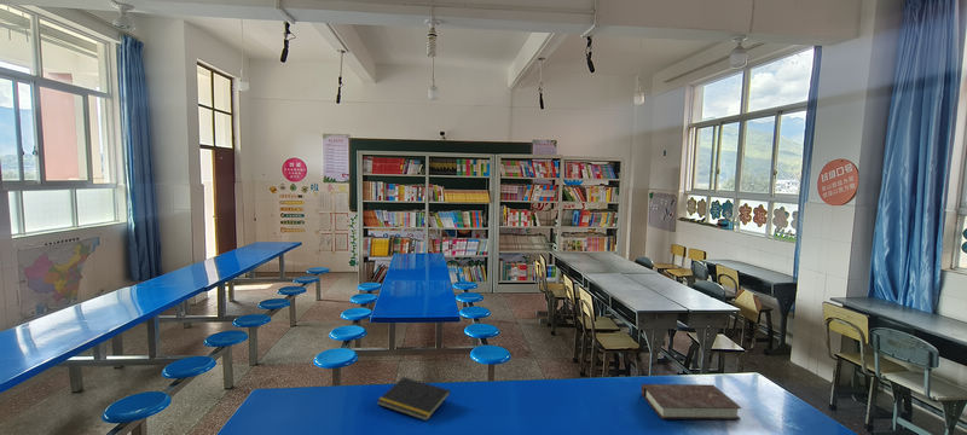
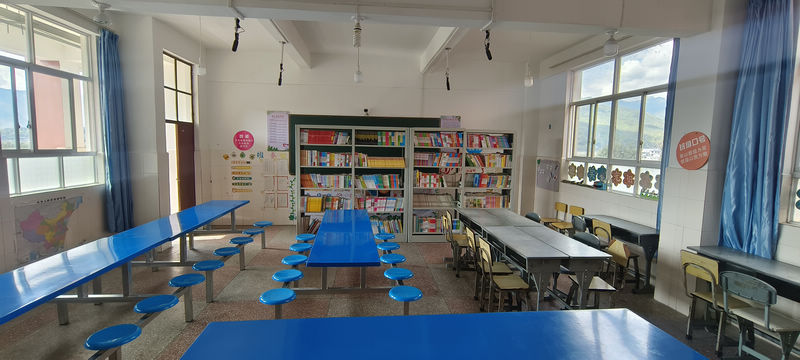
- book (688, 400)
- notepad (413, 396)
